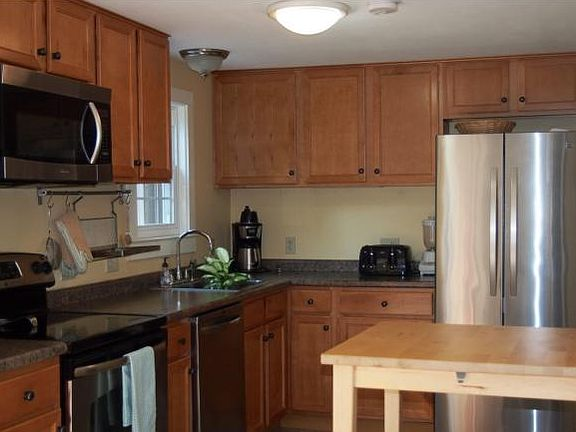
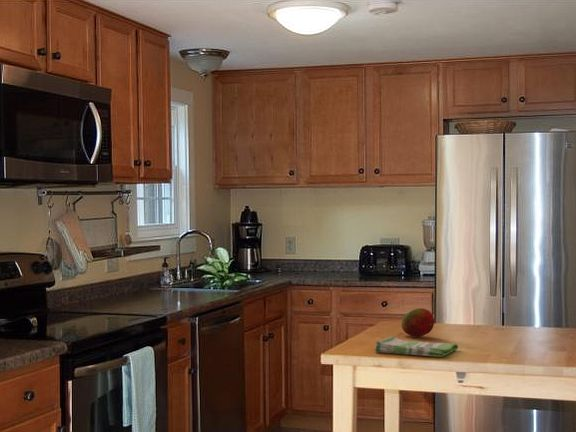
+ fruit (417, 322)
+ dish towel (416, 345)
